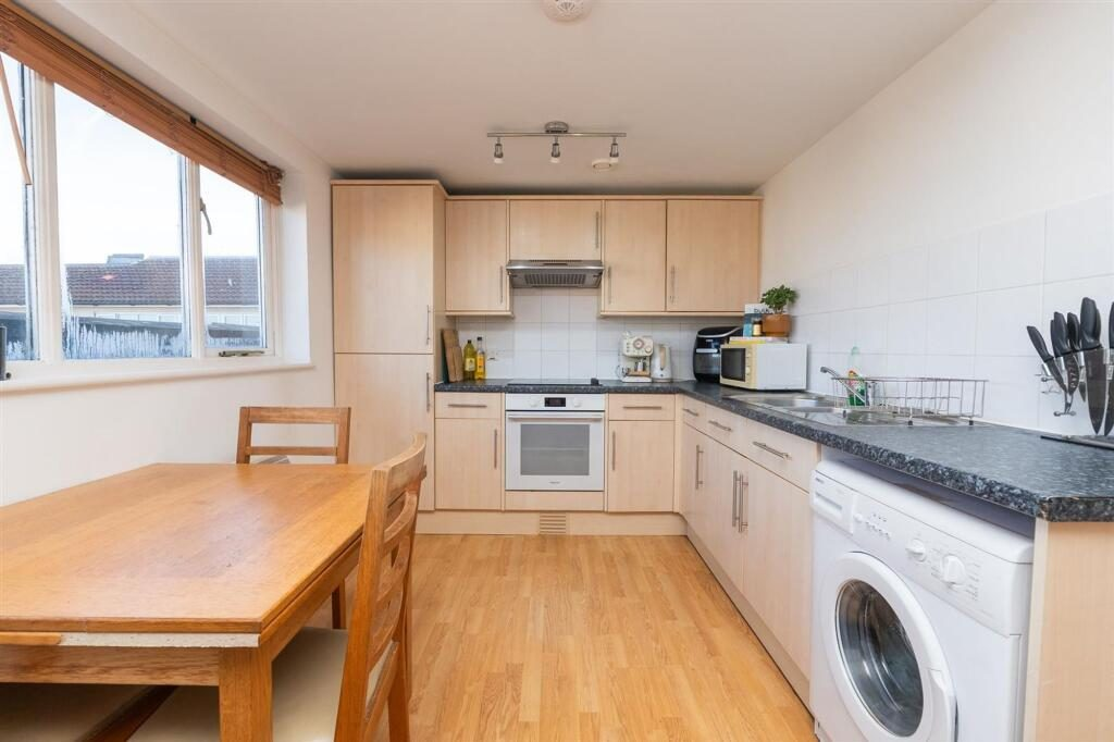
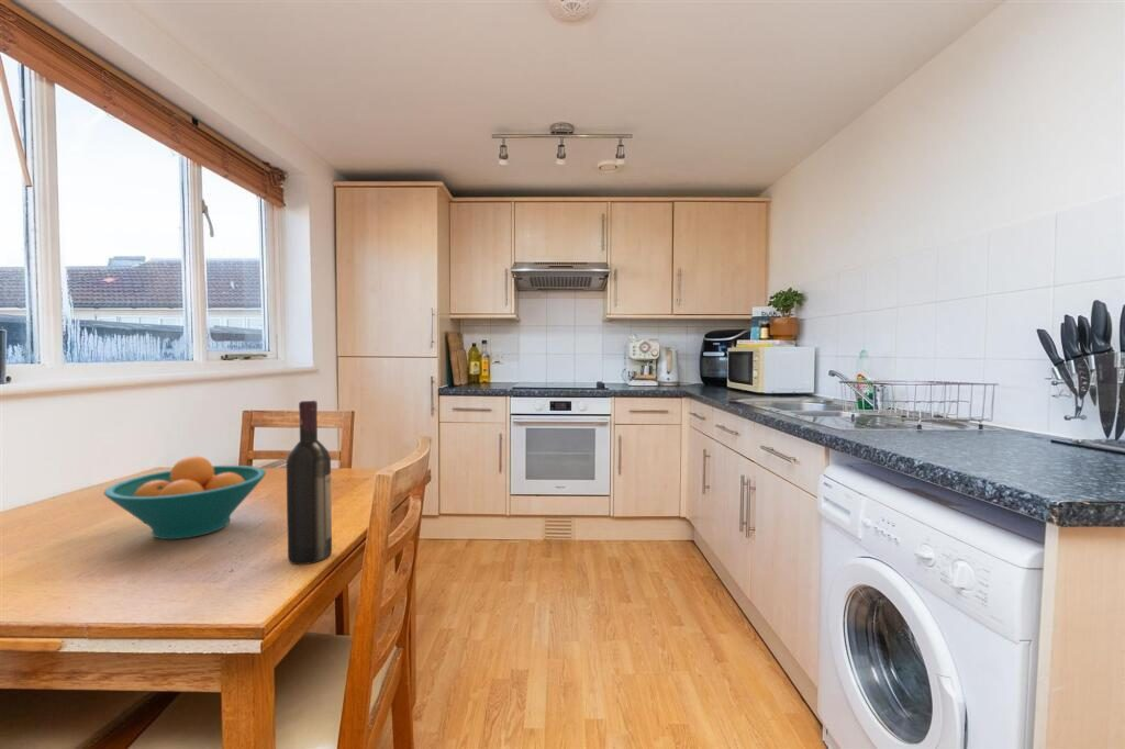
+ fruit bowl (191, 493)
+ wine bottle (309, 479)
